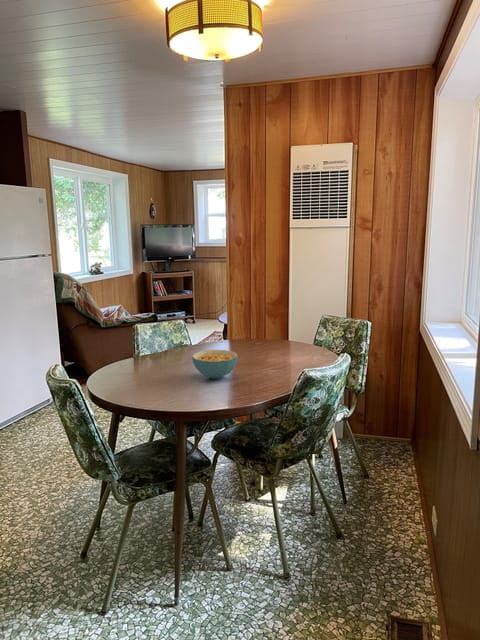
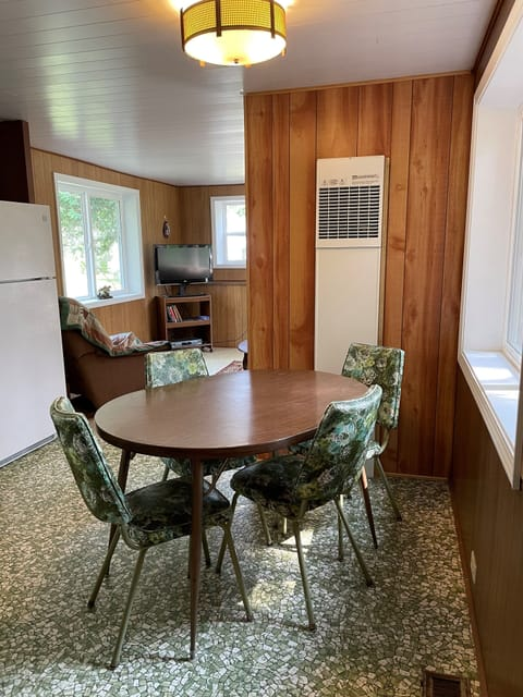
- cereal bowl (215, 366)
